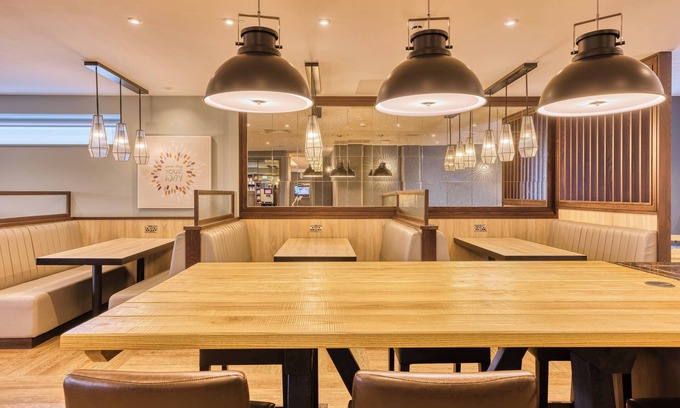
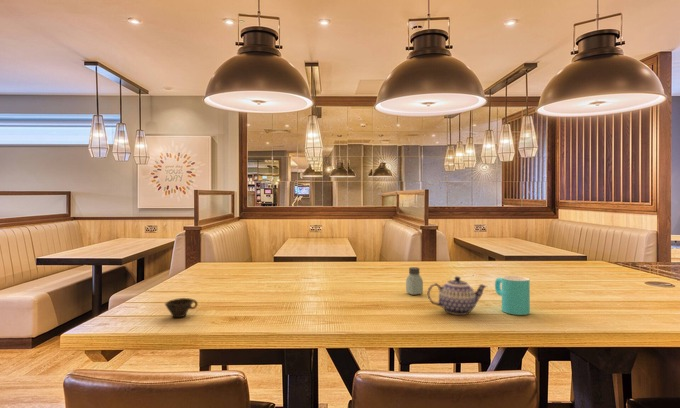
+ cup (181, 308)
+ saltshaker (414, 280)
+ teapot (457, 294)
+ cup (513, 293)
